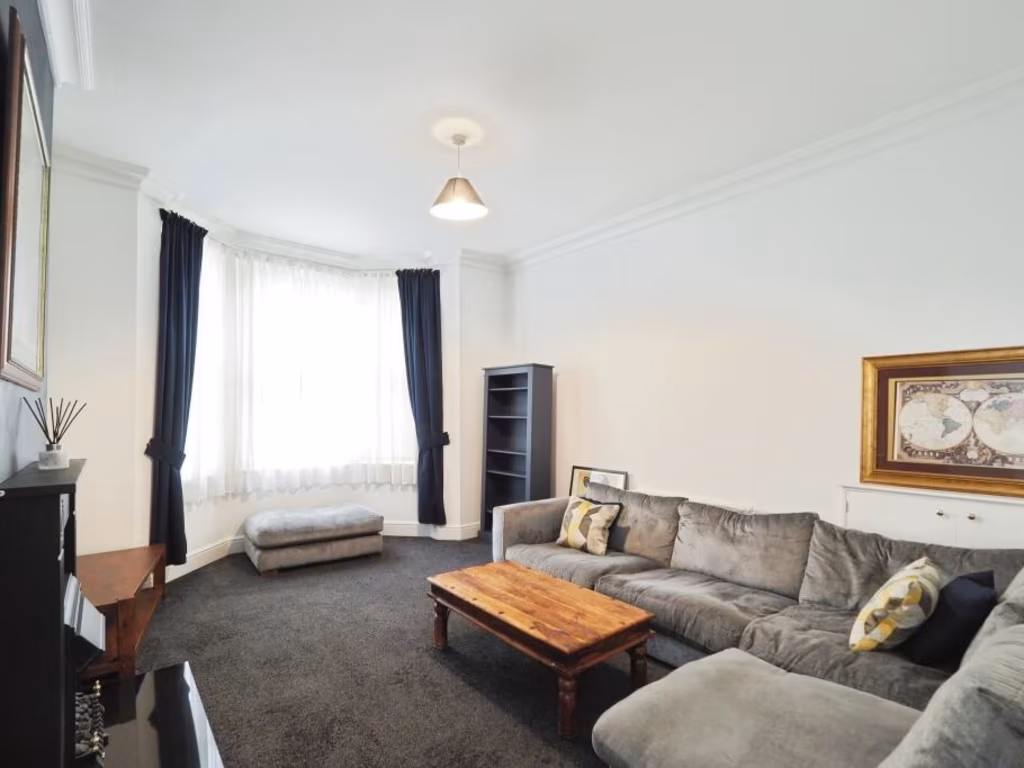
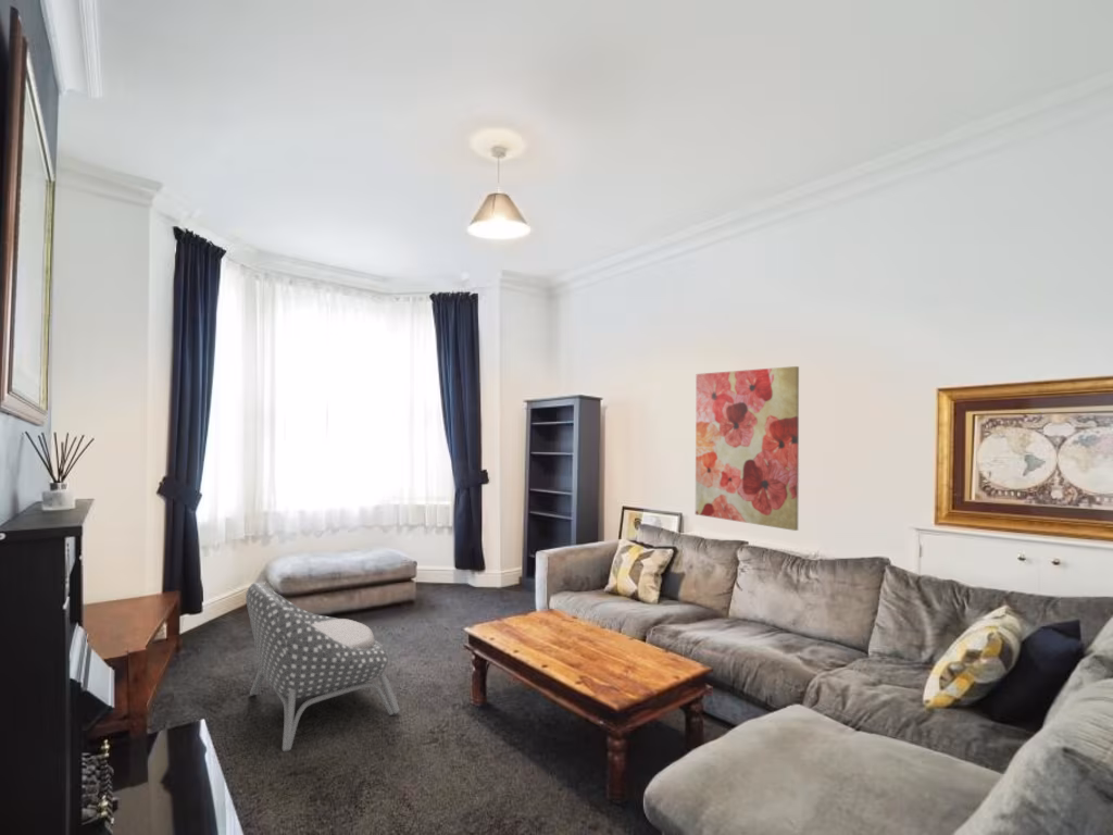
+ wall art (742, 446)
+ armchair (323, 640)
